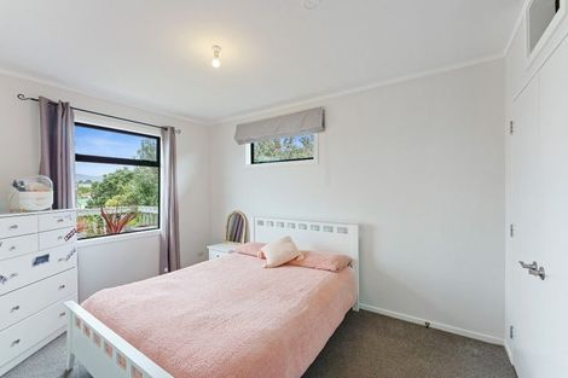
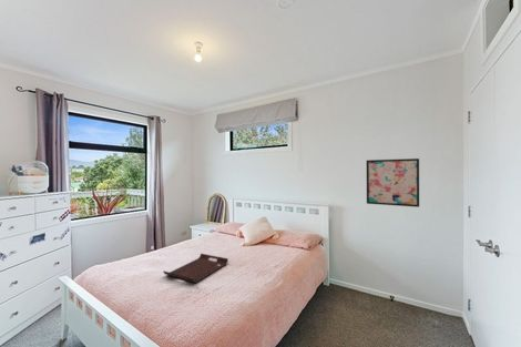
+ wall art (391, 182)
+ serving tray (197, 266)
